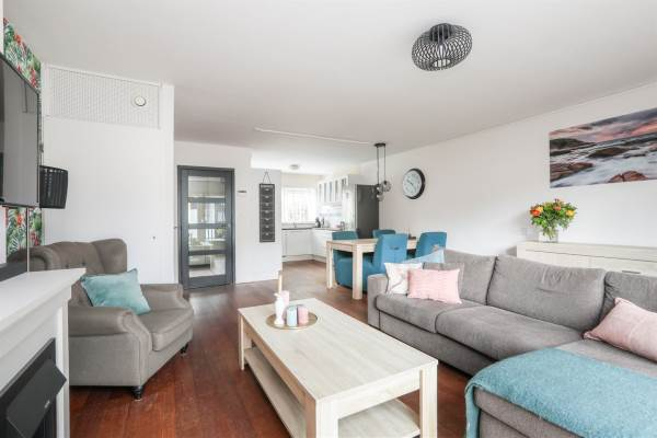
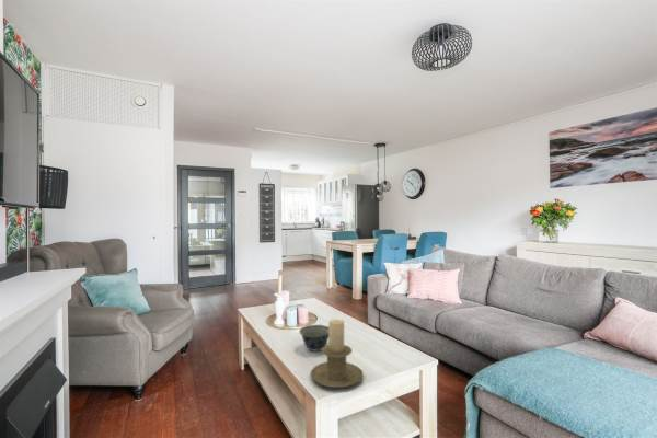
+ candle holder (336, 348)
+ bowl (315, 338)
